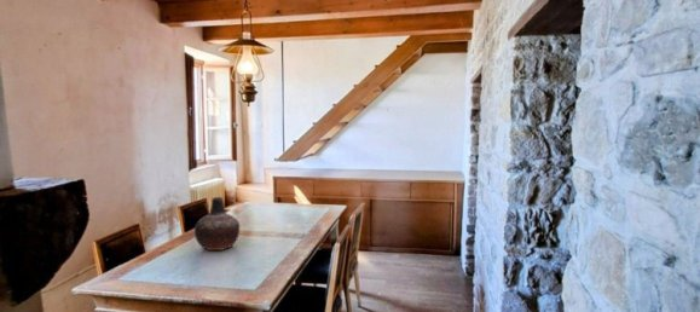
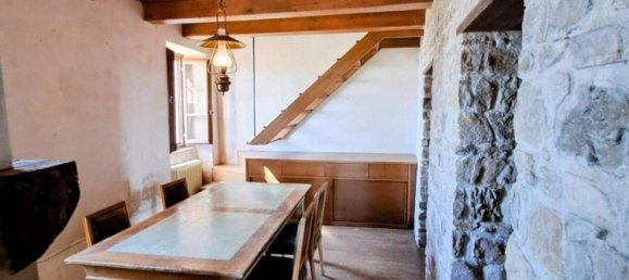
- vase (216, 223)
